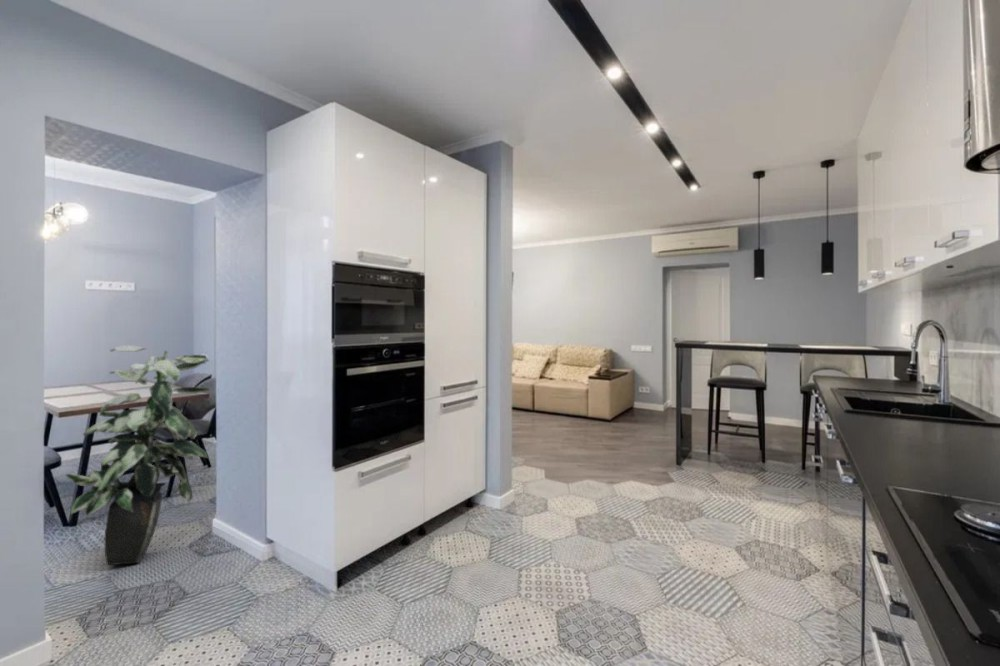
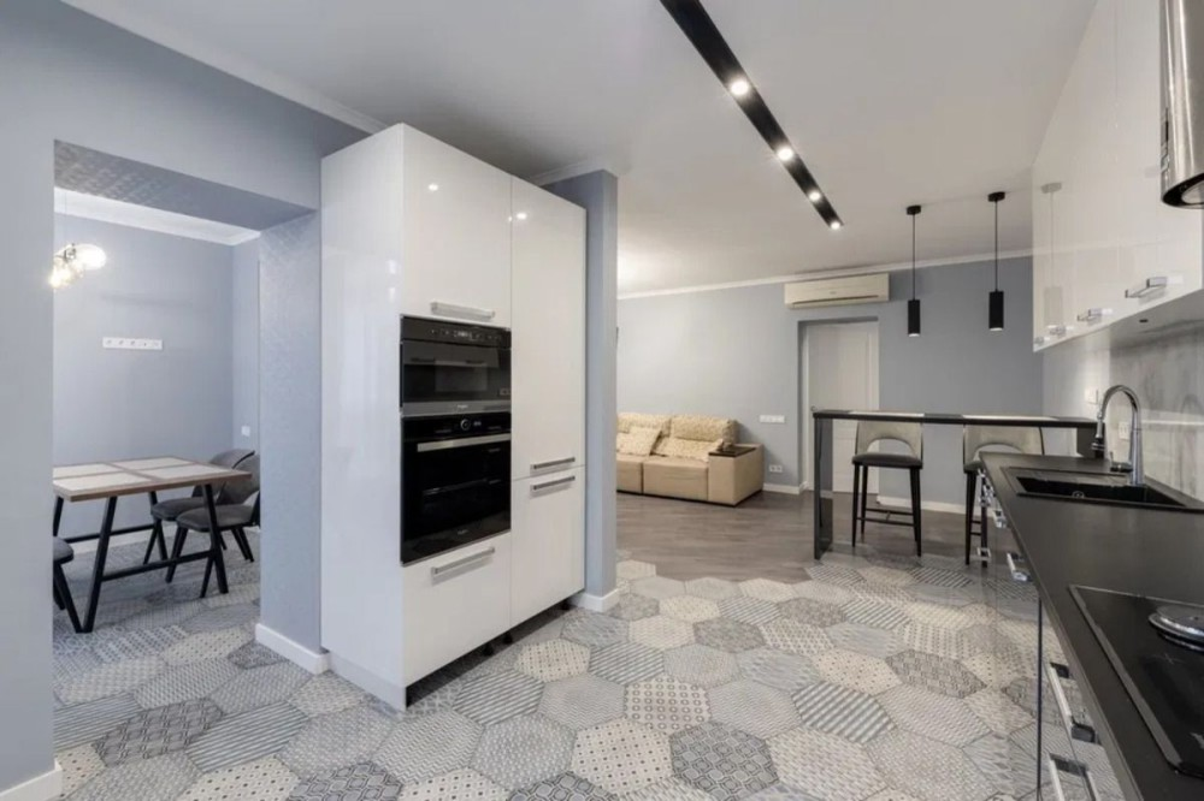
- indoor plant (143, 450)
